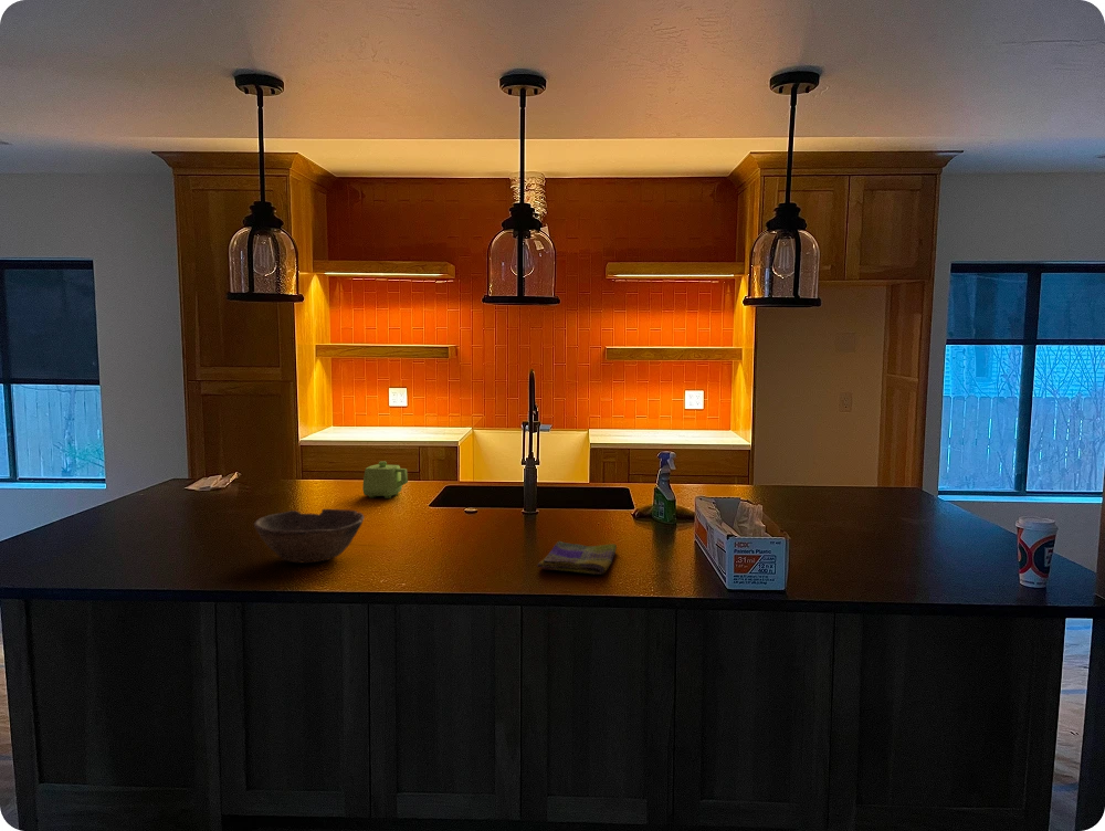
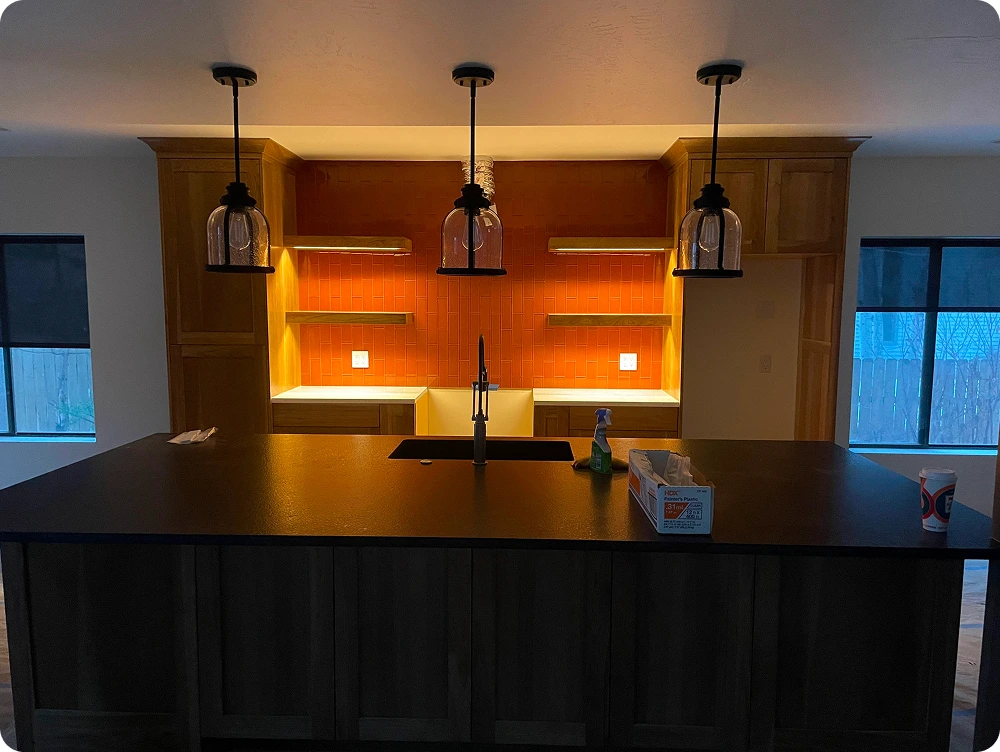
- dish towel (579, 556)
- teapot (389, 477)
- bowl (311, 538)
